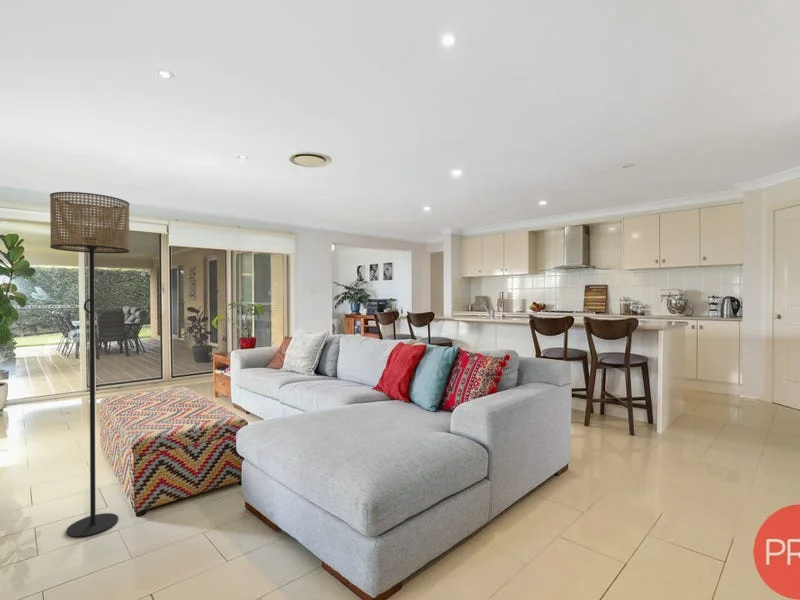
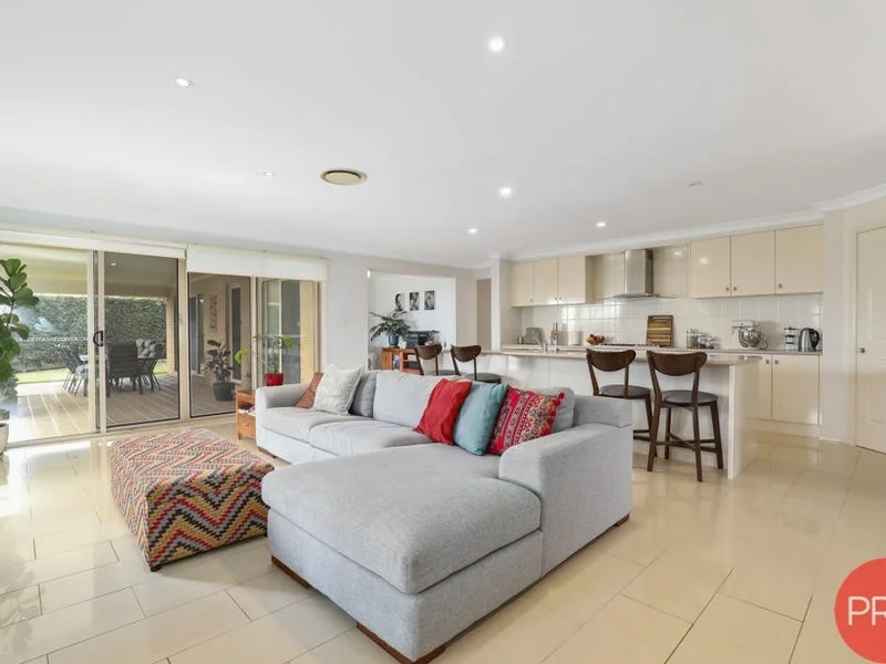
- floor lamp (92, 362)
